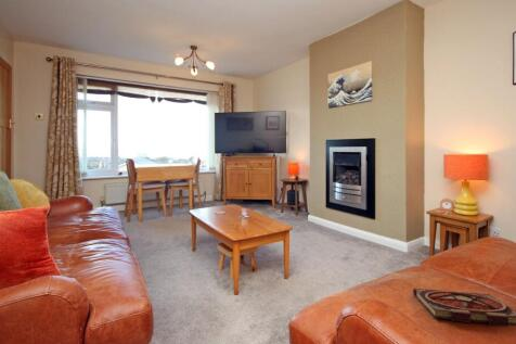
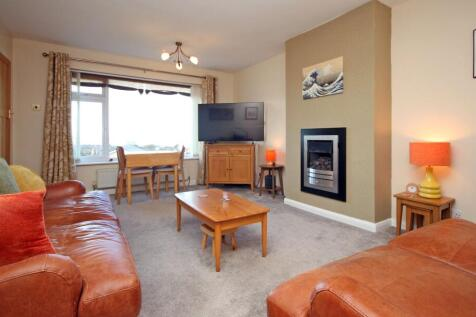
- book (463, 303)
